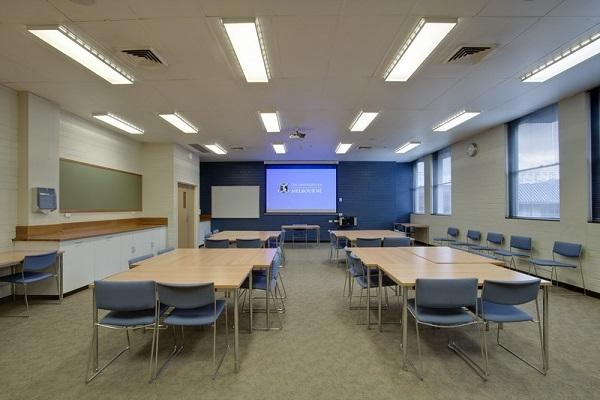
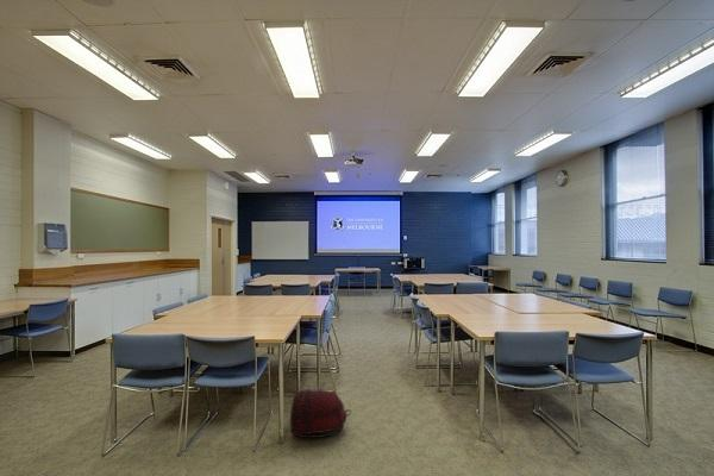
+ backpack (321, 411)
